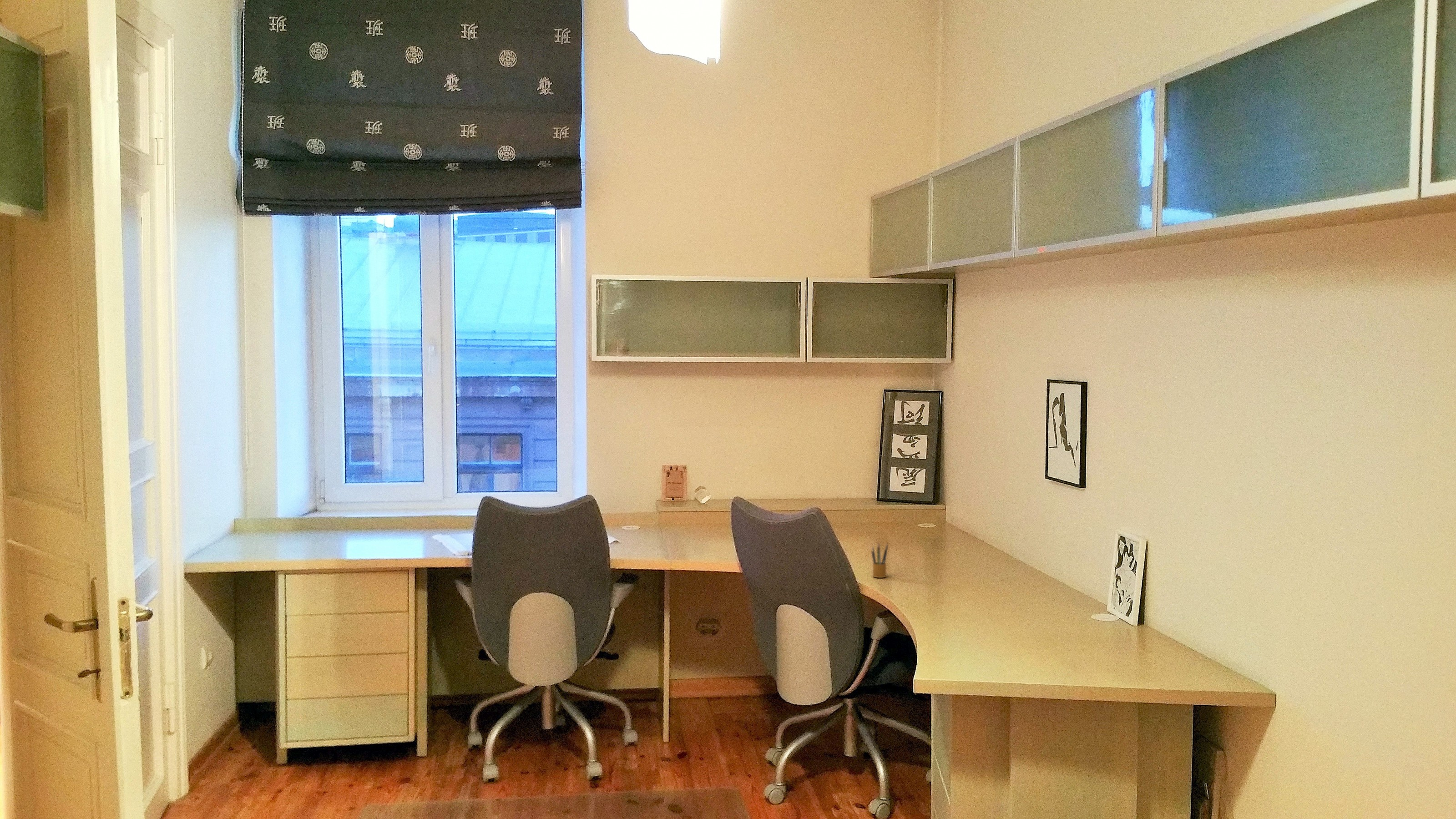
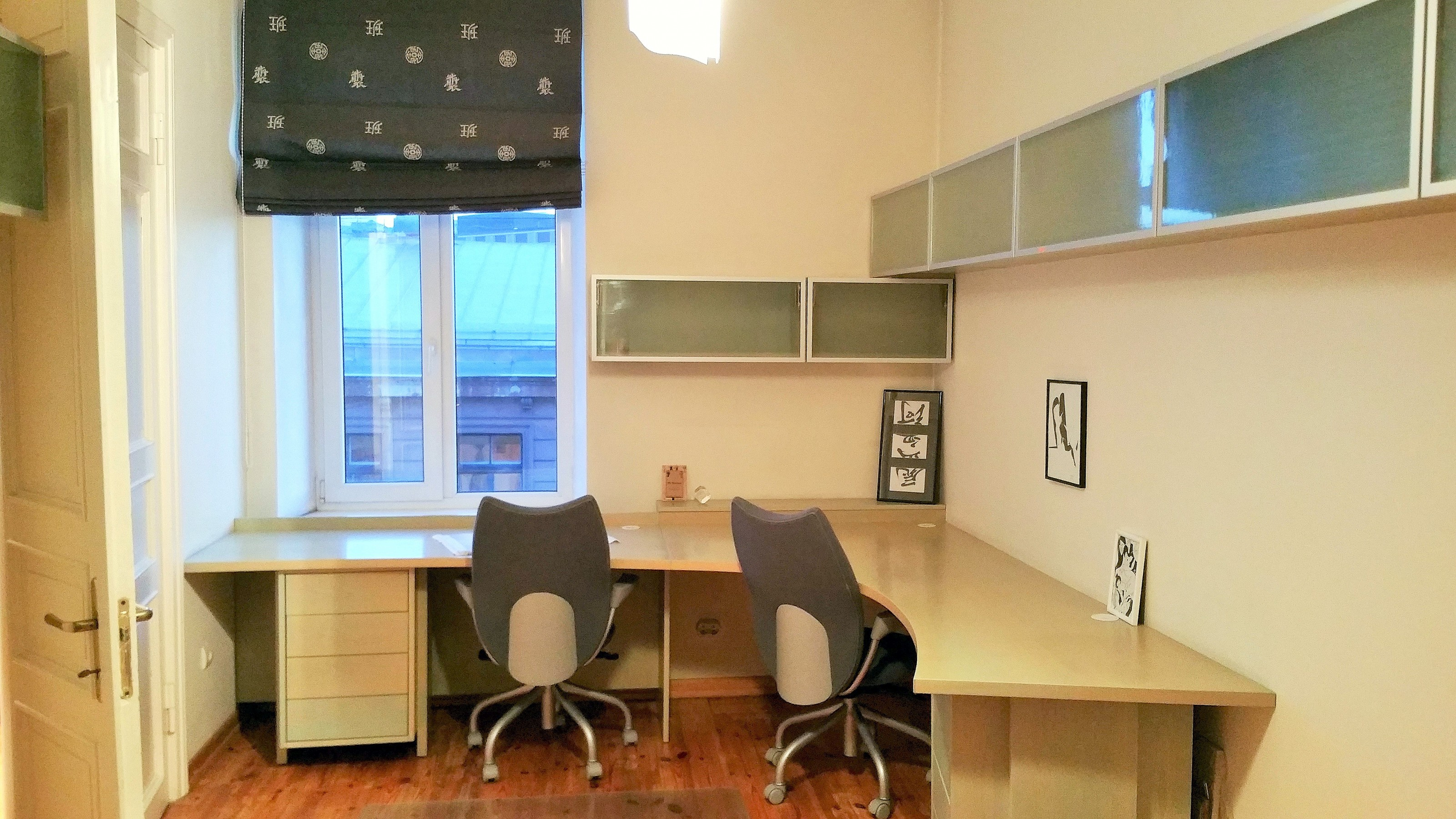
- pencil box (880, 560)
